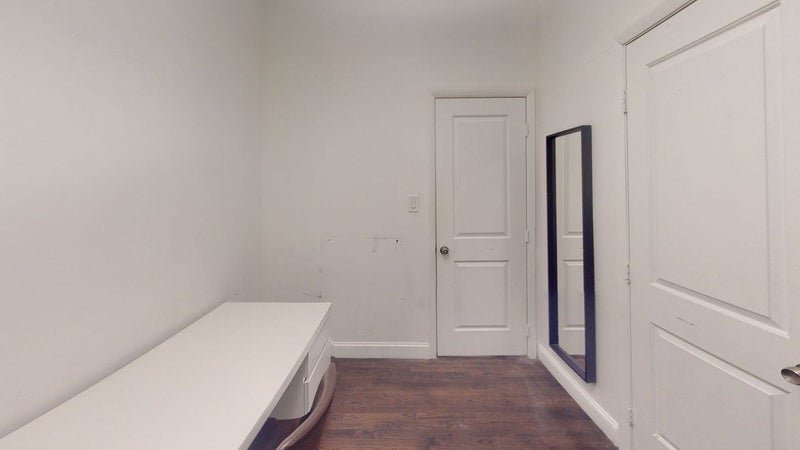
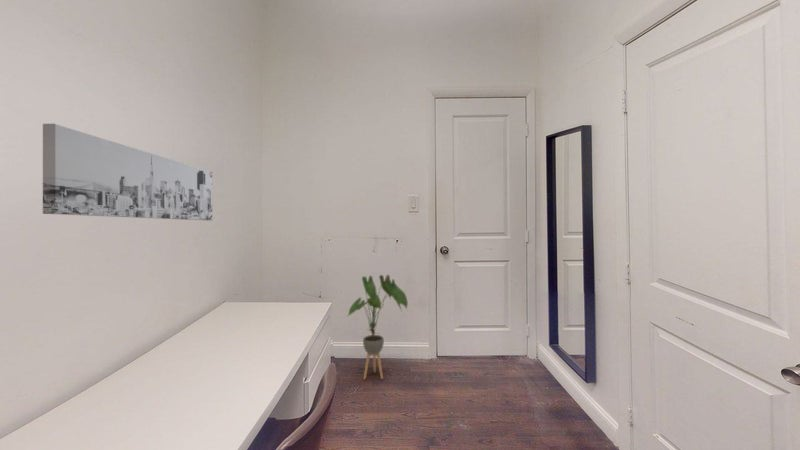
+ house plant (377, 324)
+ wall art (152, 186)
